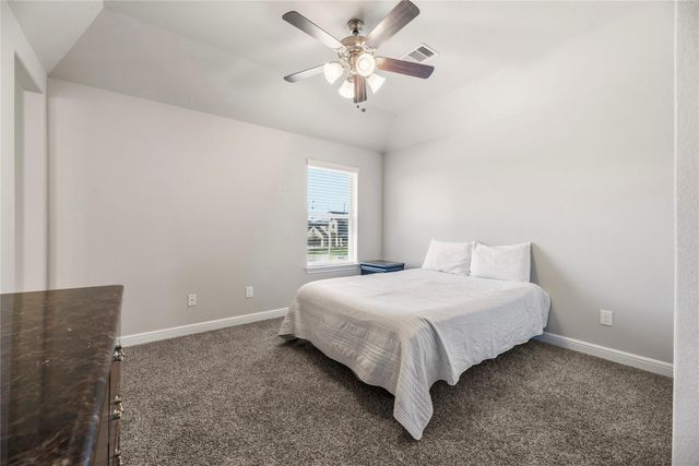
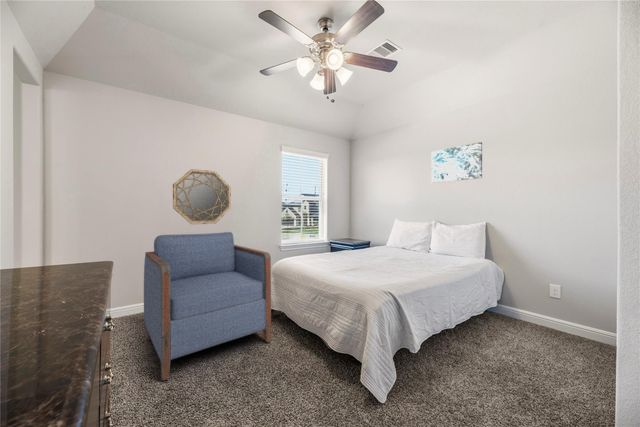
+ armchair (206, 287)
+ wall art (454, 164)
+ home mirror (203, 197)
